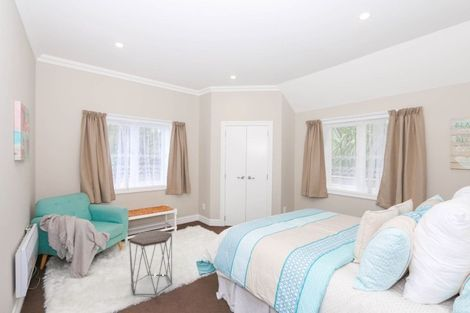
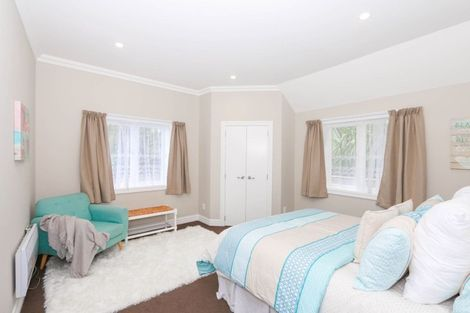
- side table (151, 260)
